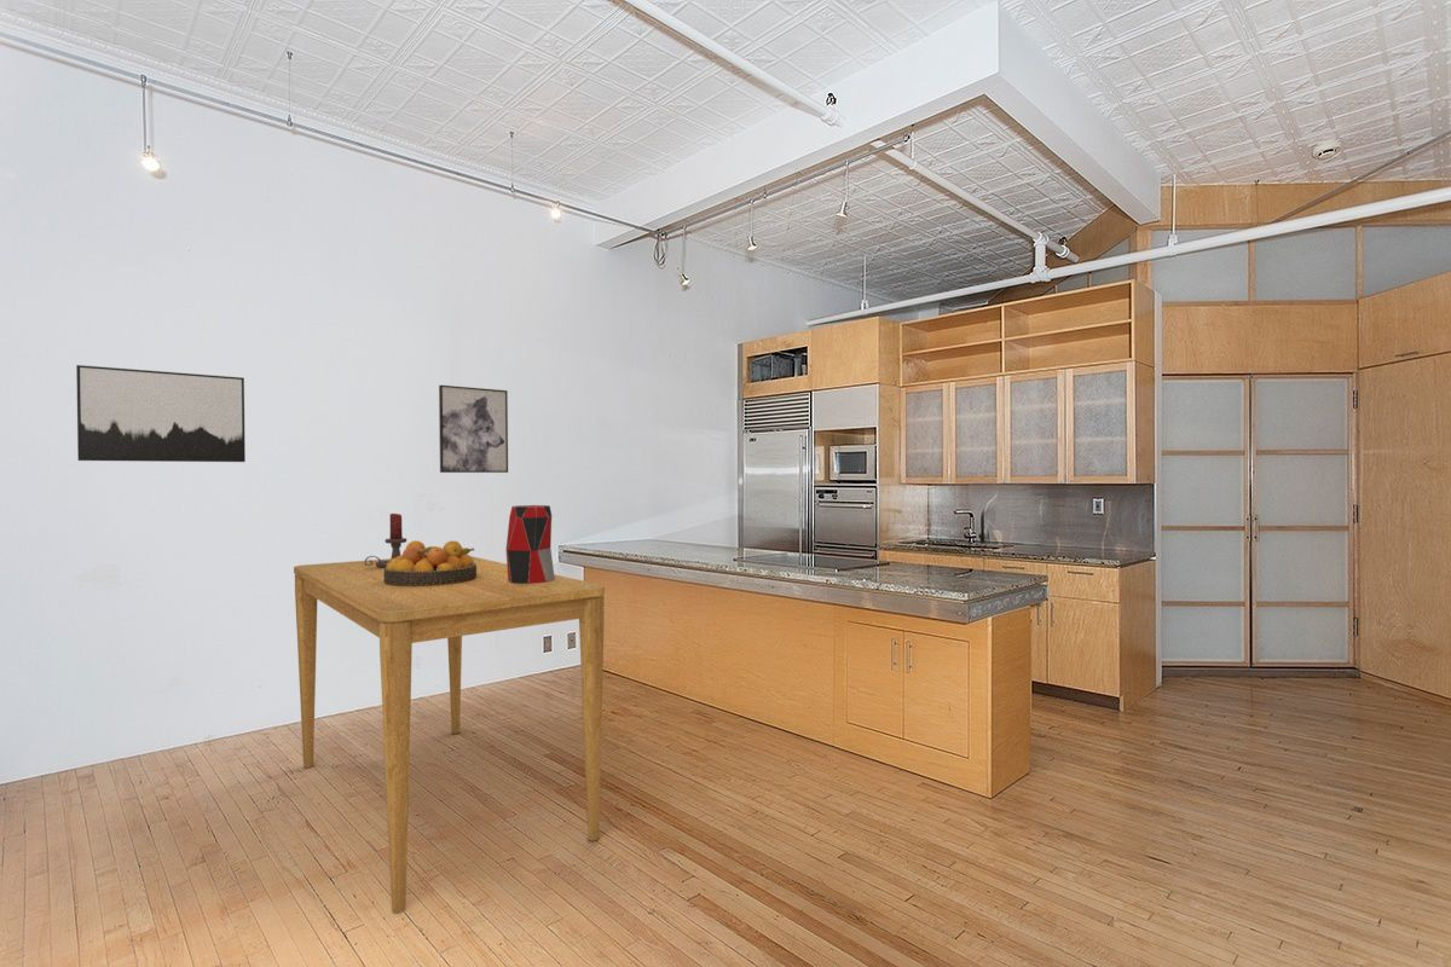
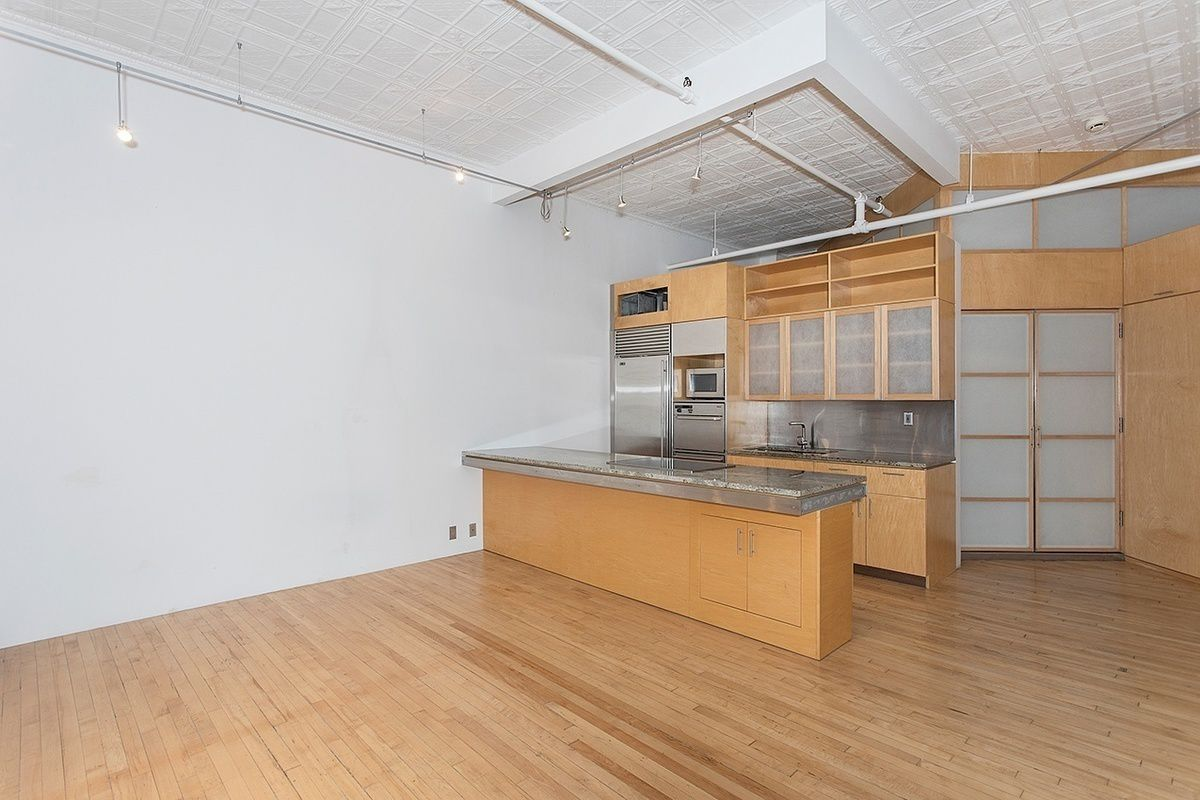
- fruit bowl (430, 560)
- dining table (450, 687)
- wall art (166, 416)
- vase (531, 543)
- wall art (474, 430)
- candle holder (389, 539)
